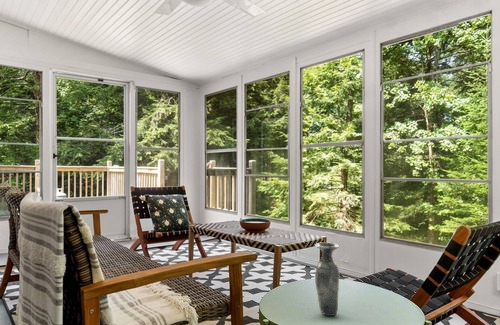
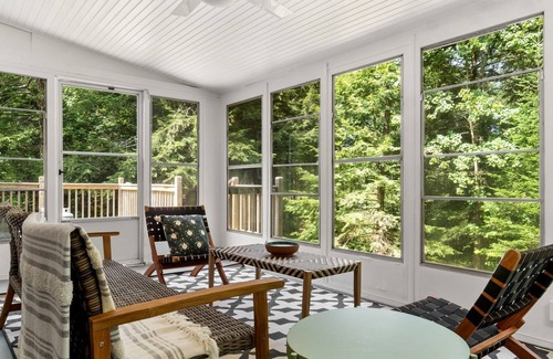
- vase (327, 279)
